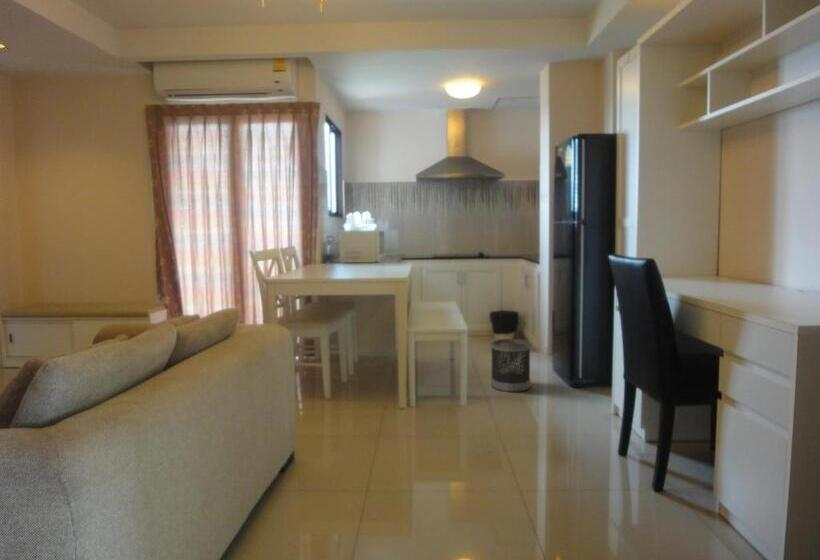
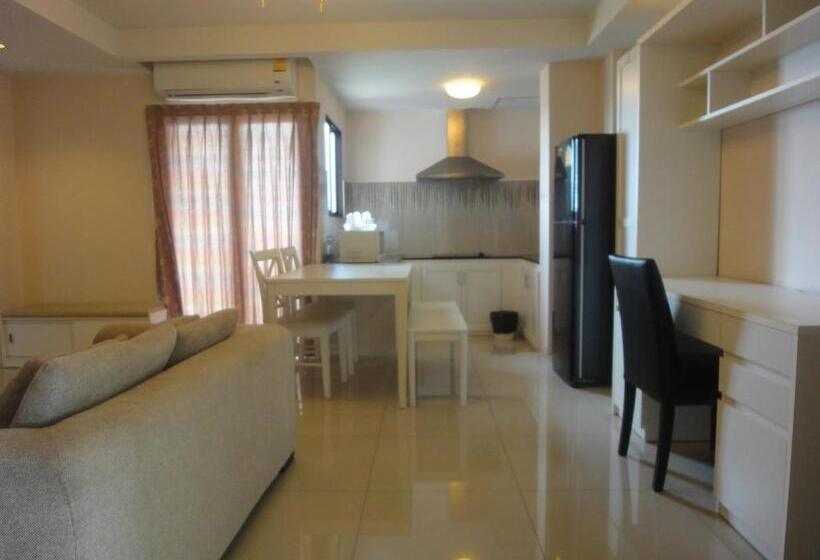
- wastebasket (510, 364)
